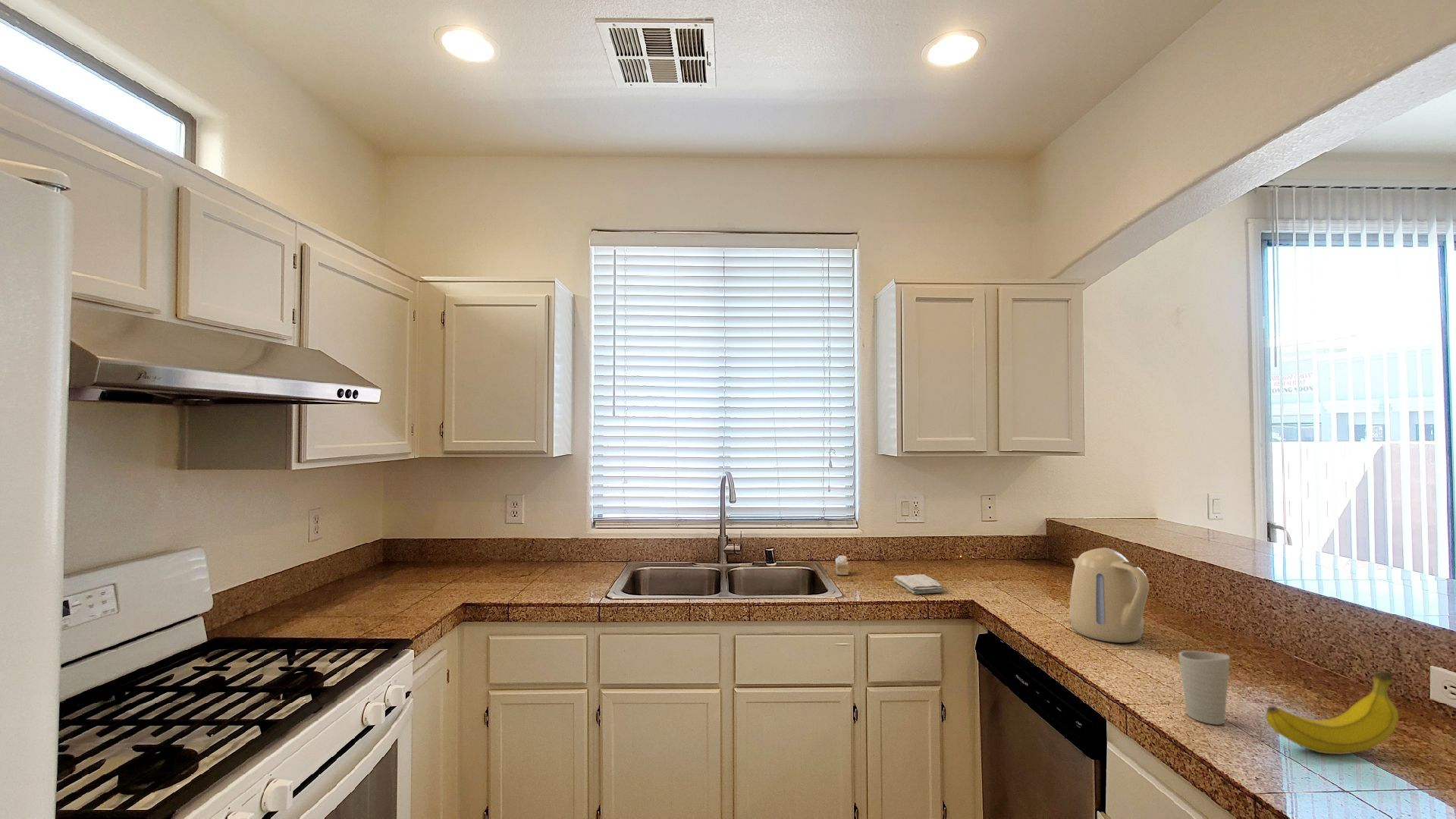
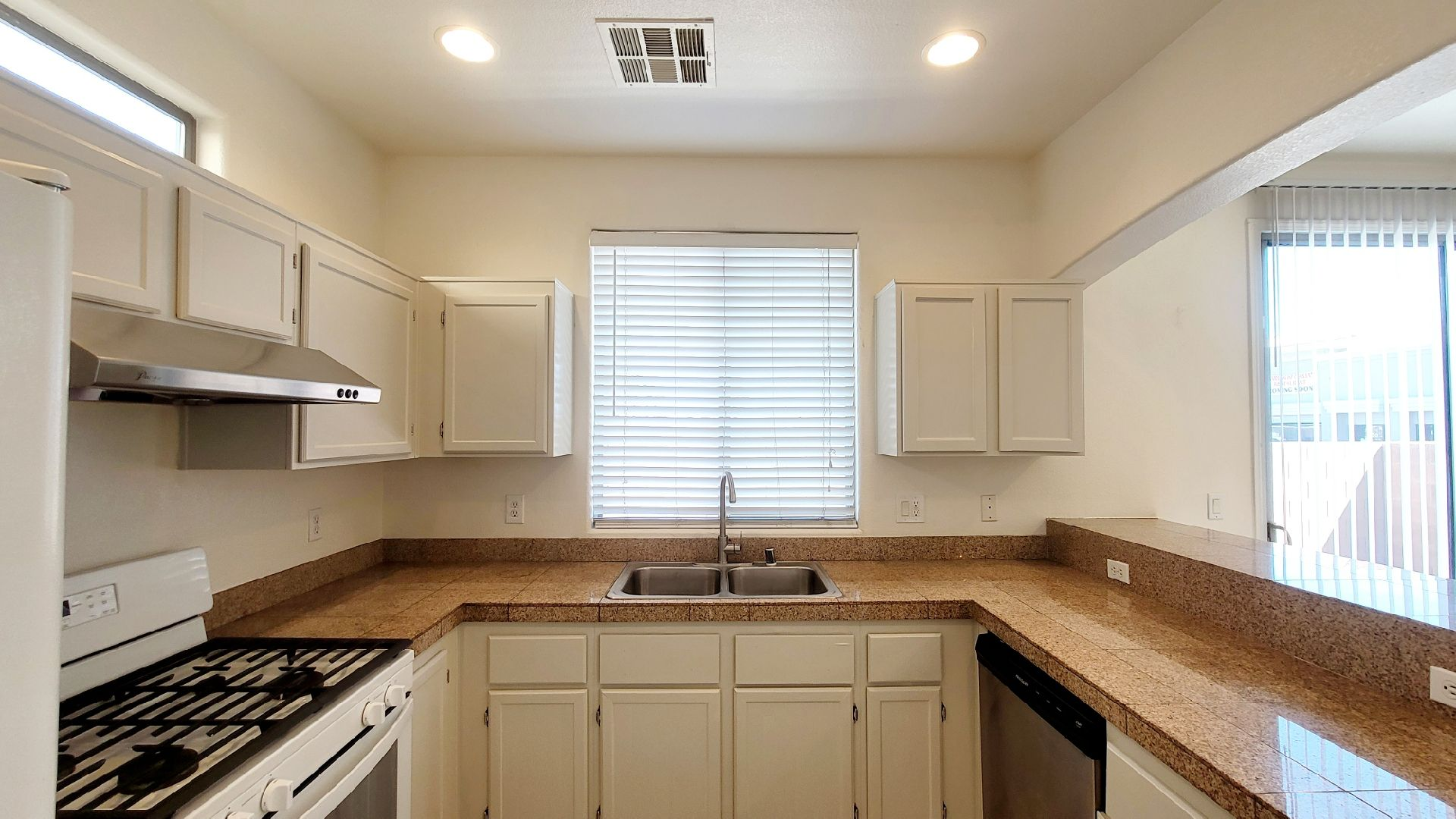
- fruit (1333, 717)
- cake slice (842, 564)
- kettle (1108, 592)
- cup (1204, 684)
- washcloth (918, 582)
